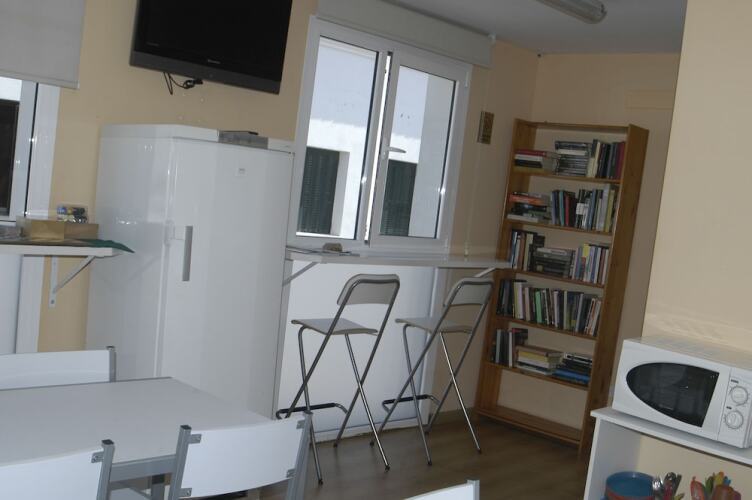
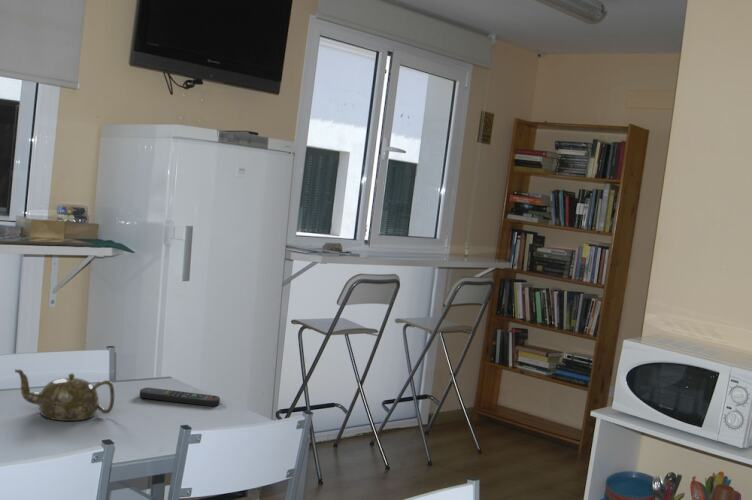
+ teapot (64, 393)
+ remote control (179, 396)
